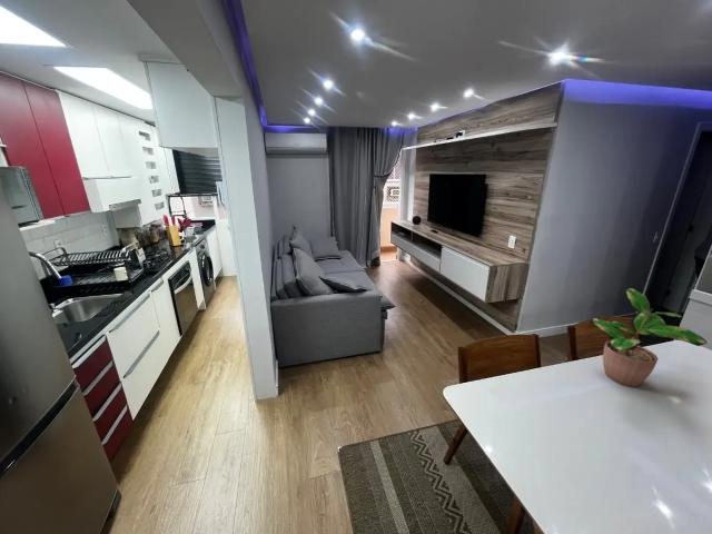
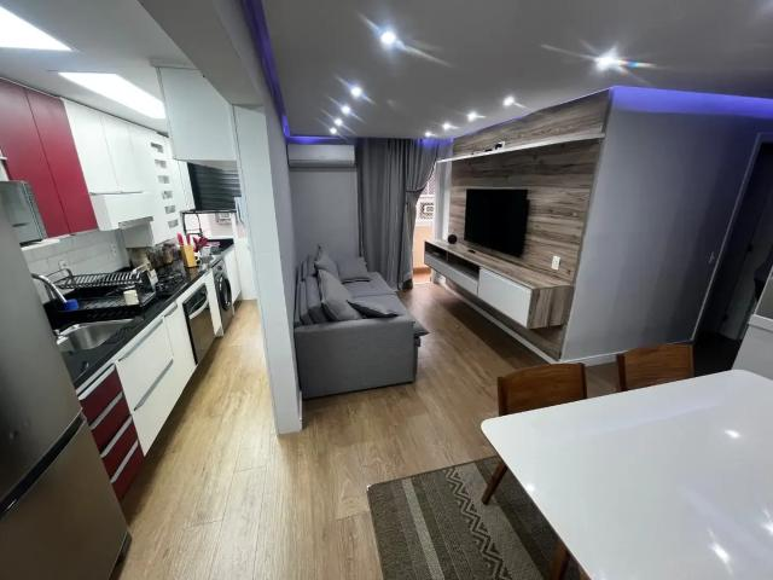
- potted plant (639, 340)
